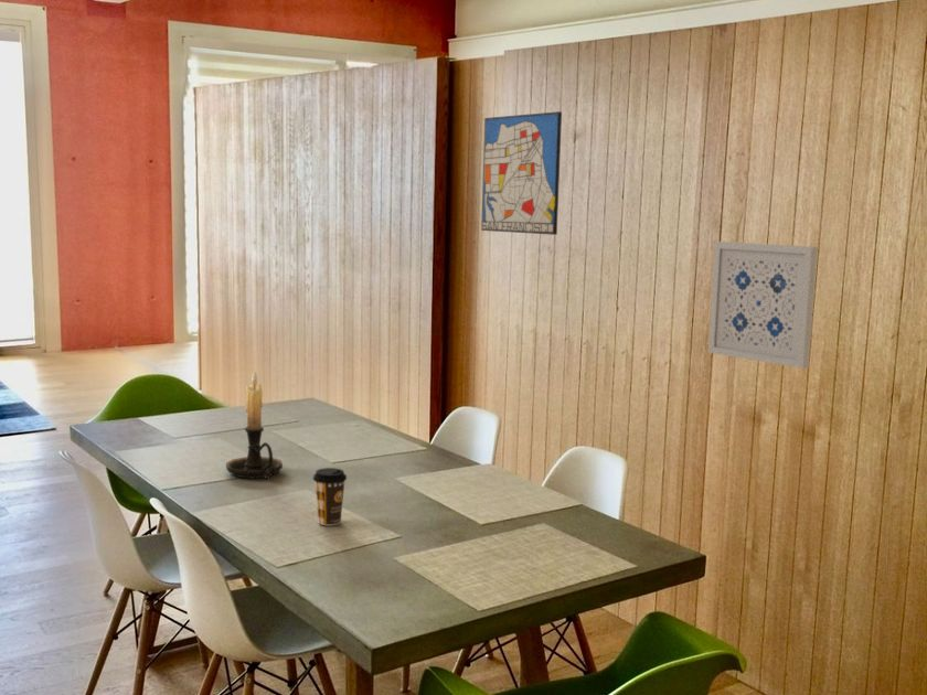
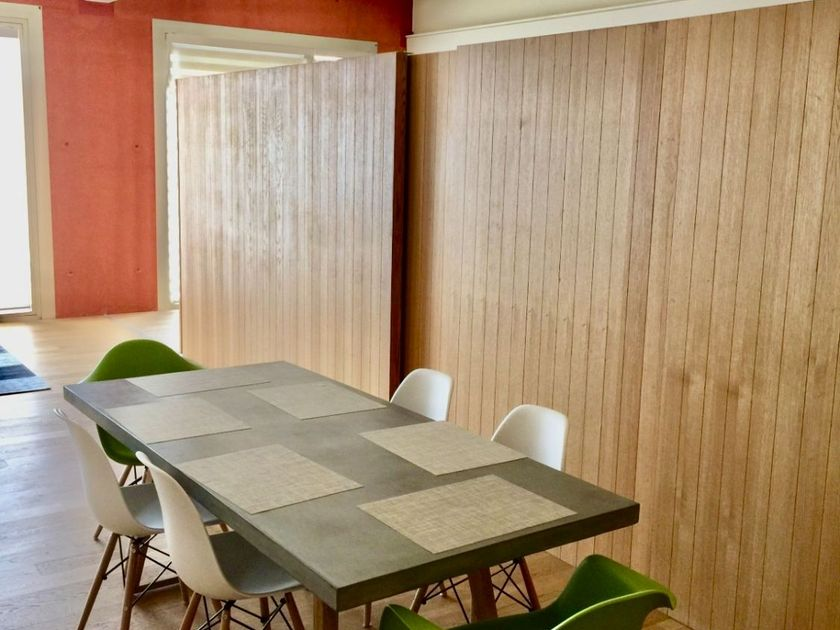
- wall art (519, 173)
- wall art (759, 302)
- candle holder (257, 423)
- coffee cup (329, 496)
